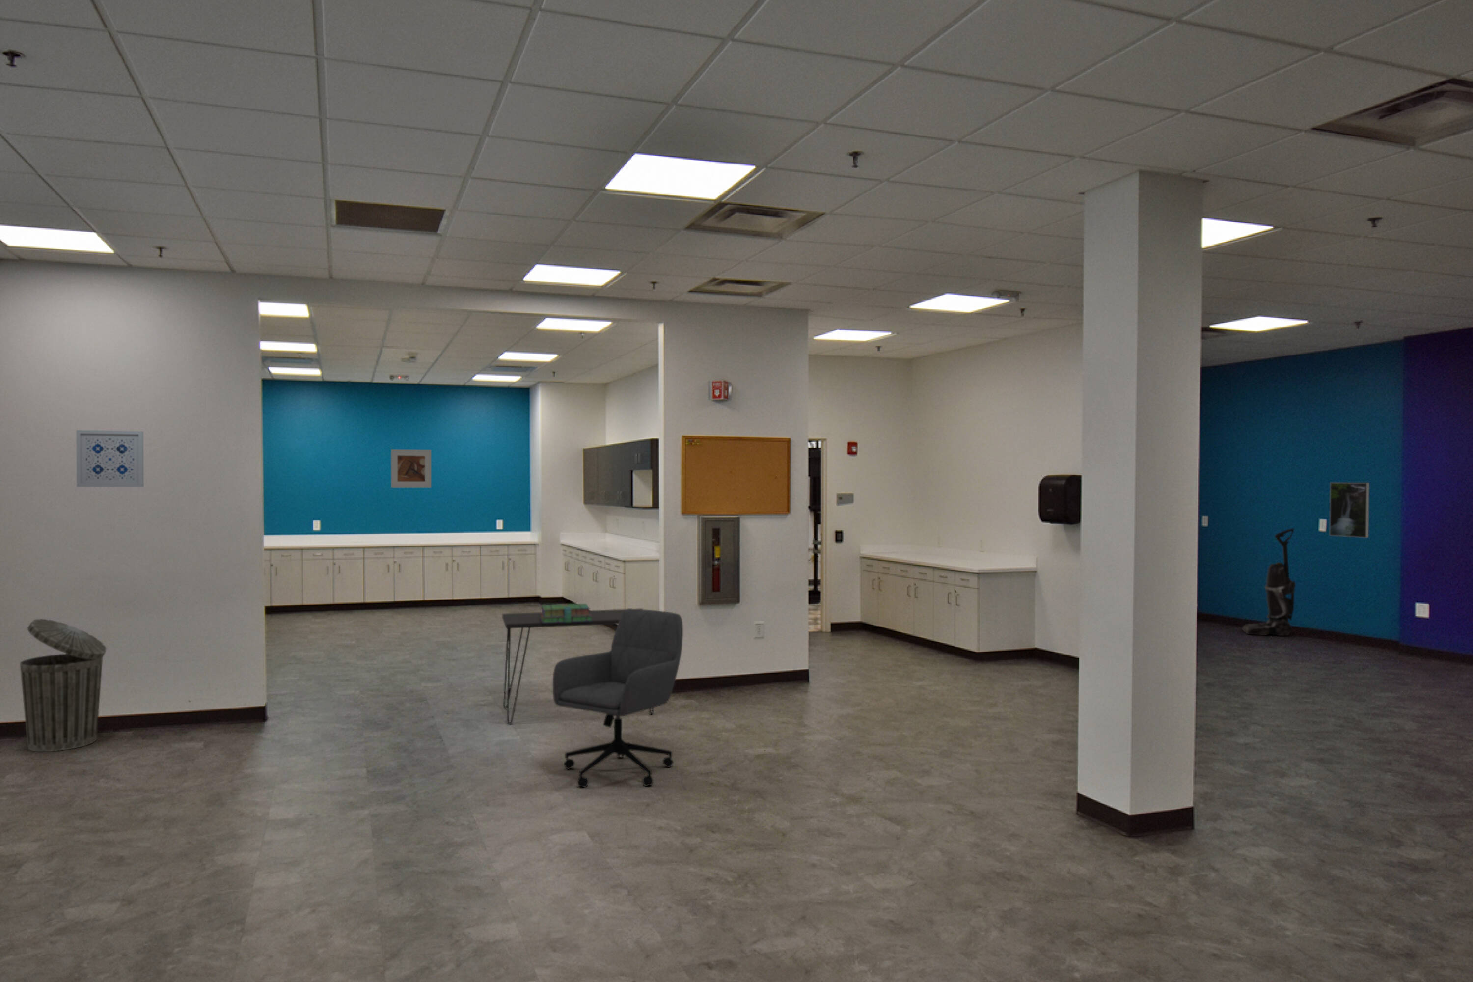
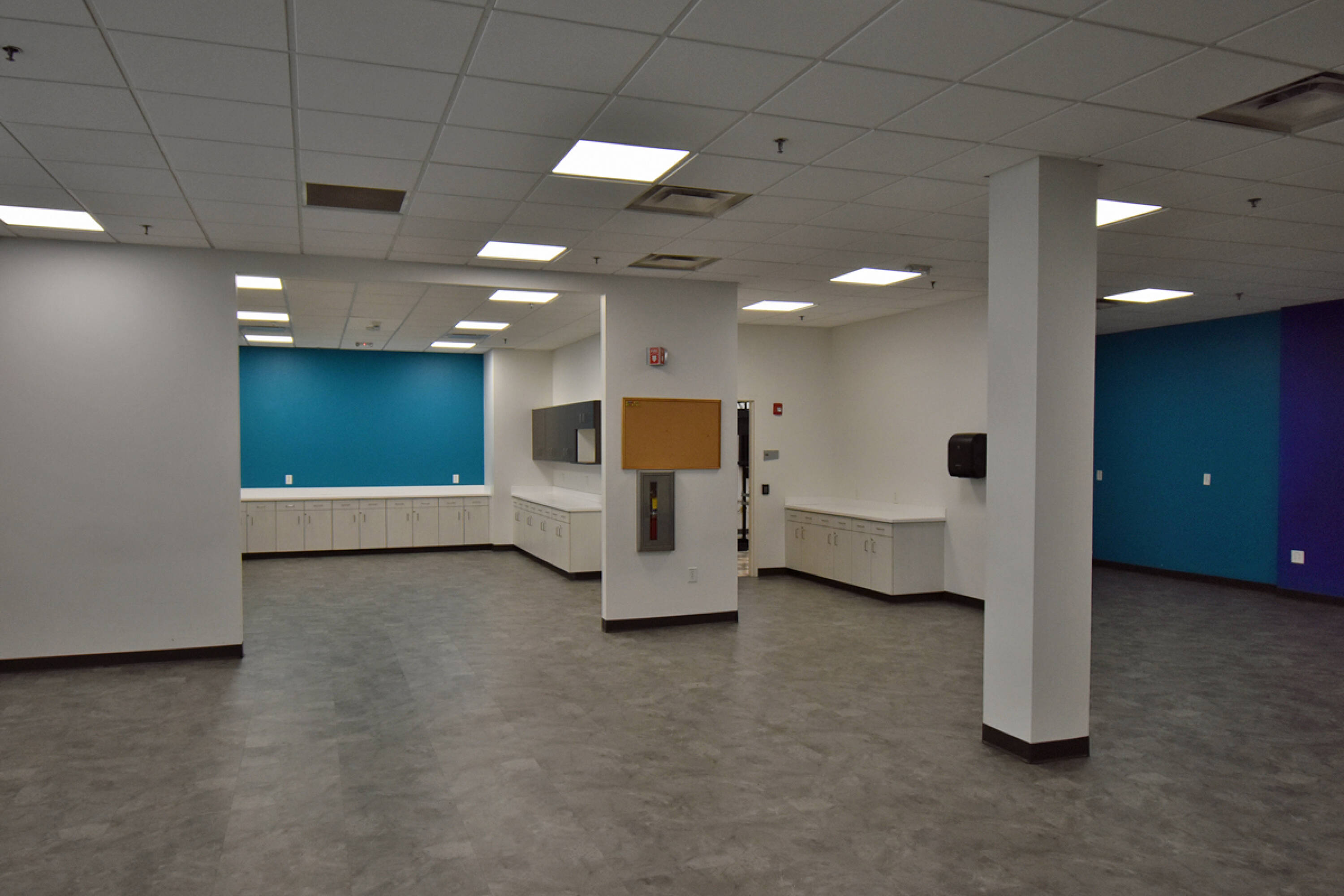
- trash can (64, 681)
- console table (578, 626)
- wall art (110, 458)
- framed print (411, 468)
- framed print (1349, 510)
- office chair (620, 694)
- stack of books (566, 613)
- vacuum cleaner (1267, 581)
